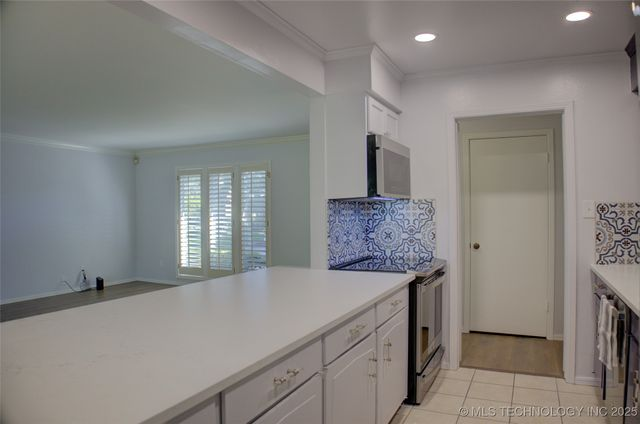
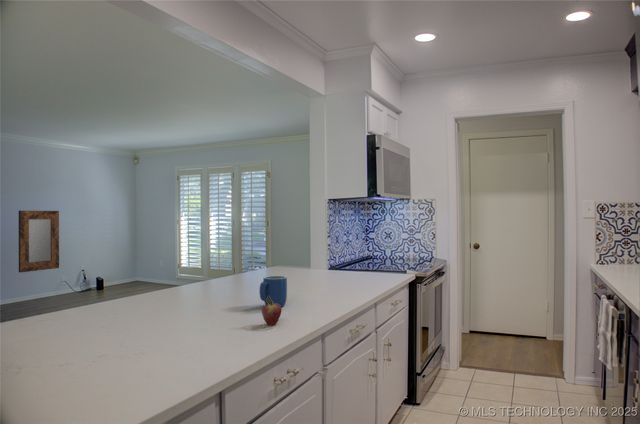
+ home mirror (39, 240)
+ fruit (271, 310)
+ mug (273, 291)
